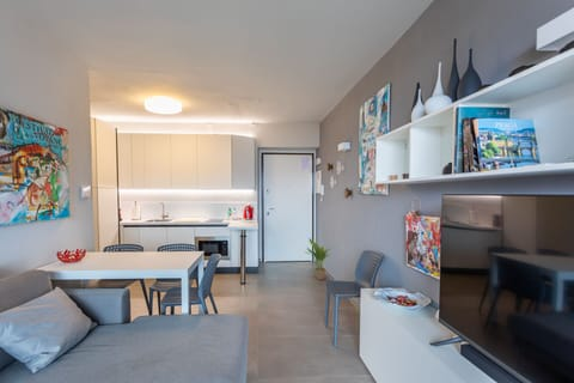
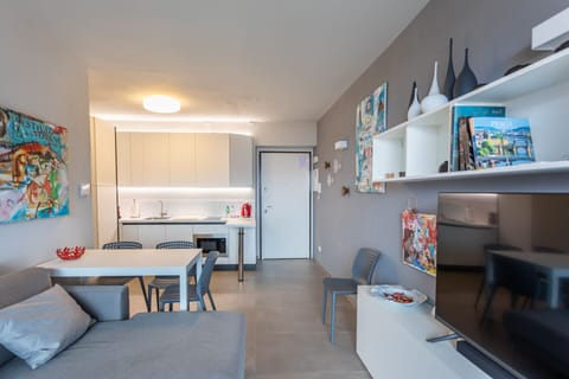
- potted plant (317, 260)
